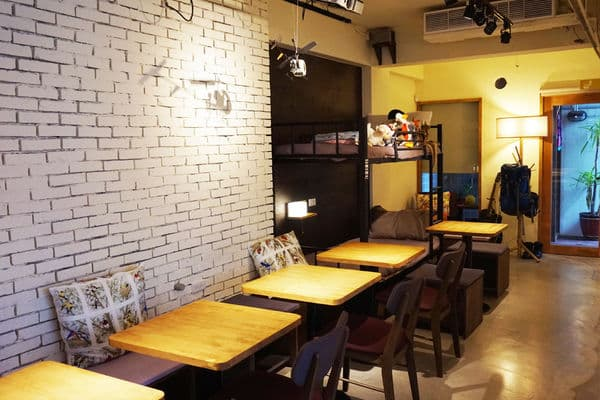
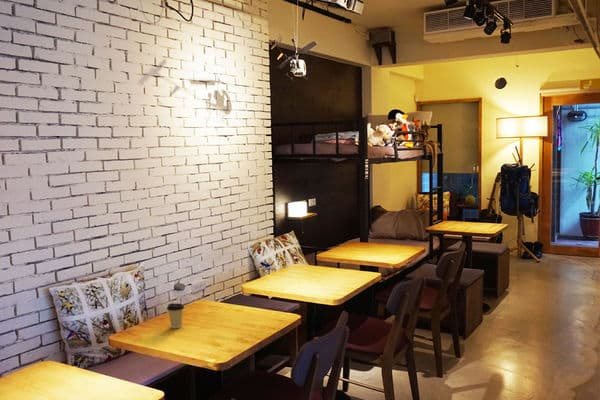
+ coffee cup (175, 315)
